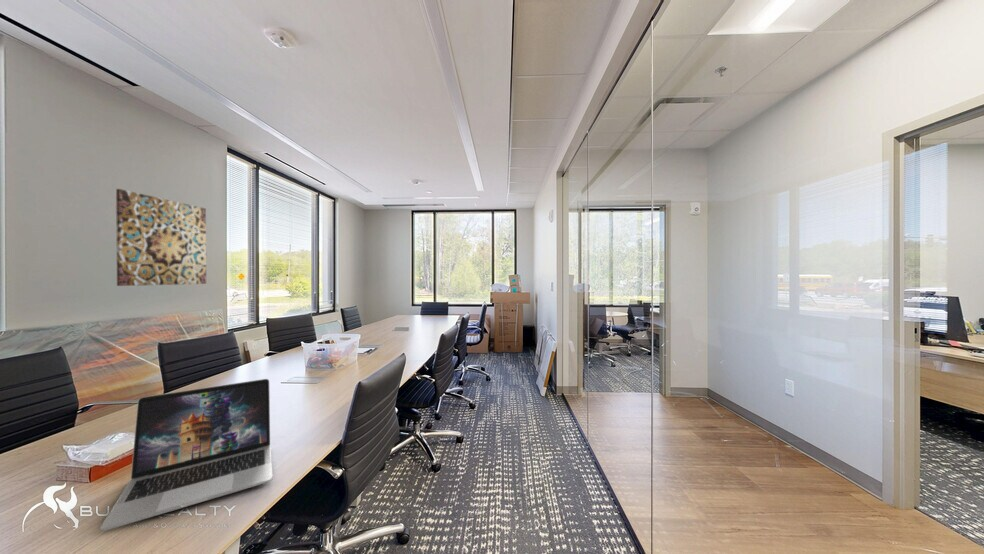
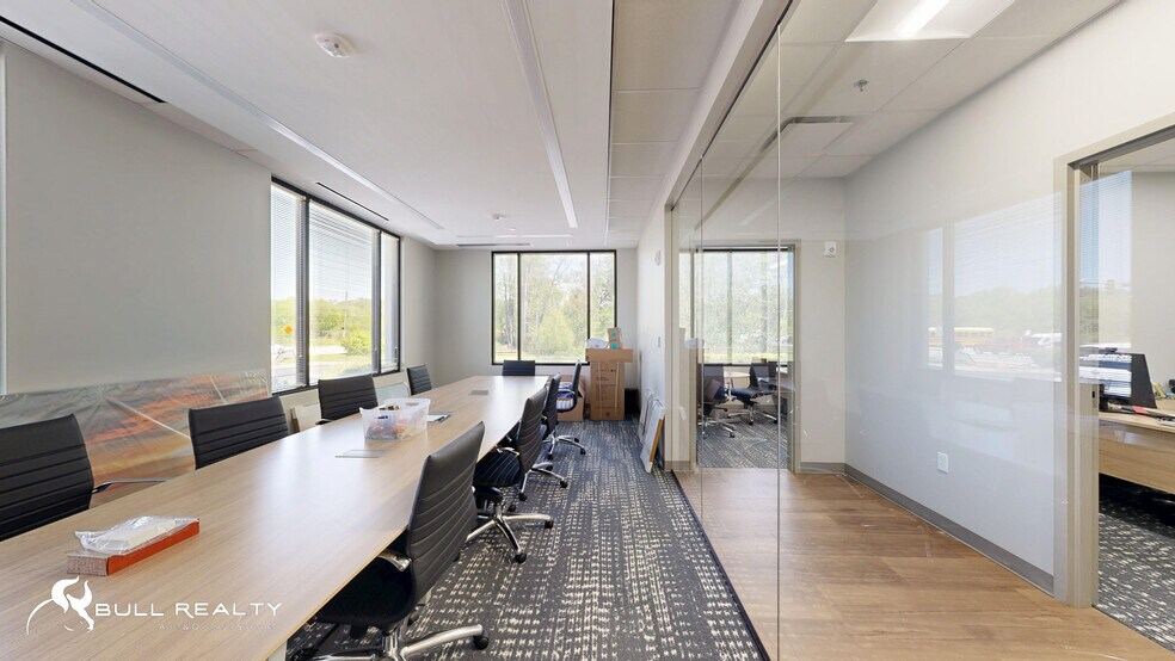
- laptop (203, 438)
- wall art (166, 242)
